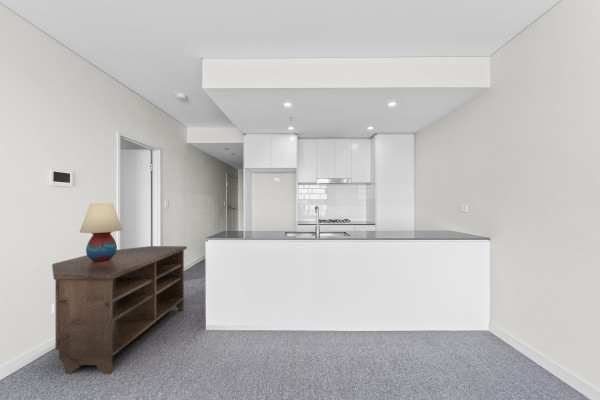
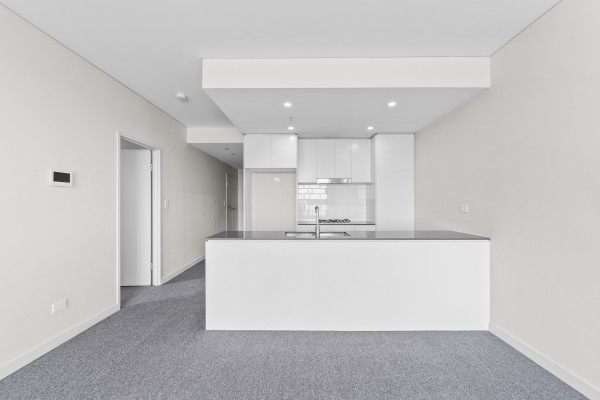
- table lamp (101, 231)
- tv stand (118, 295)
